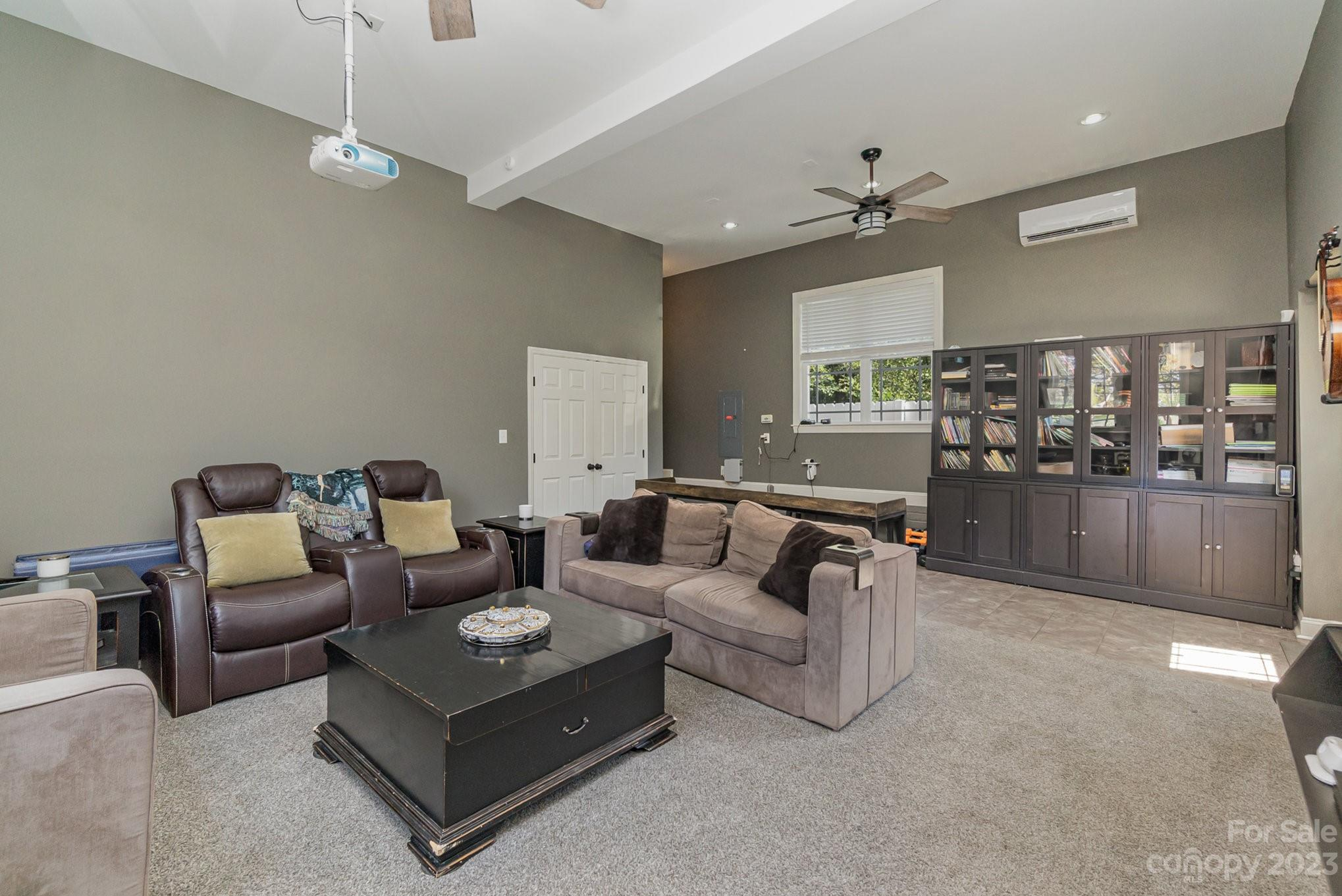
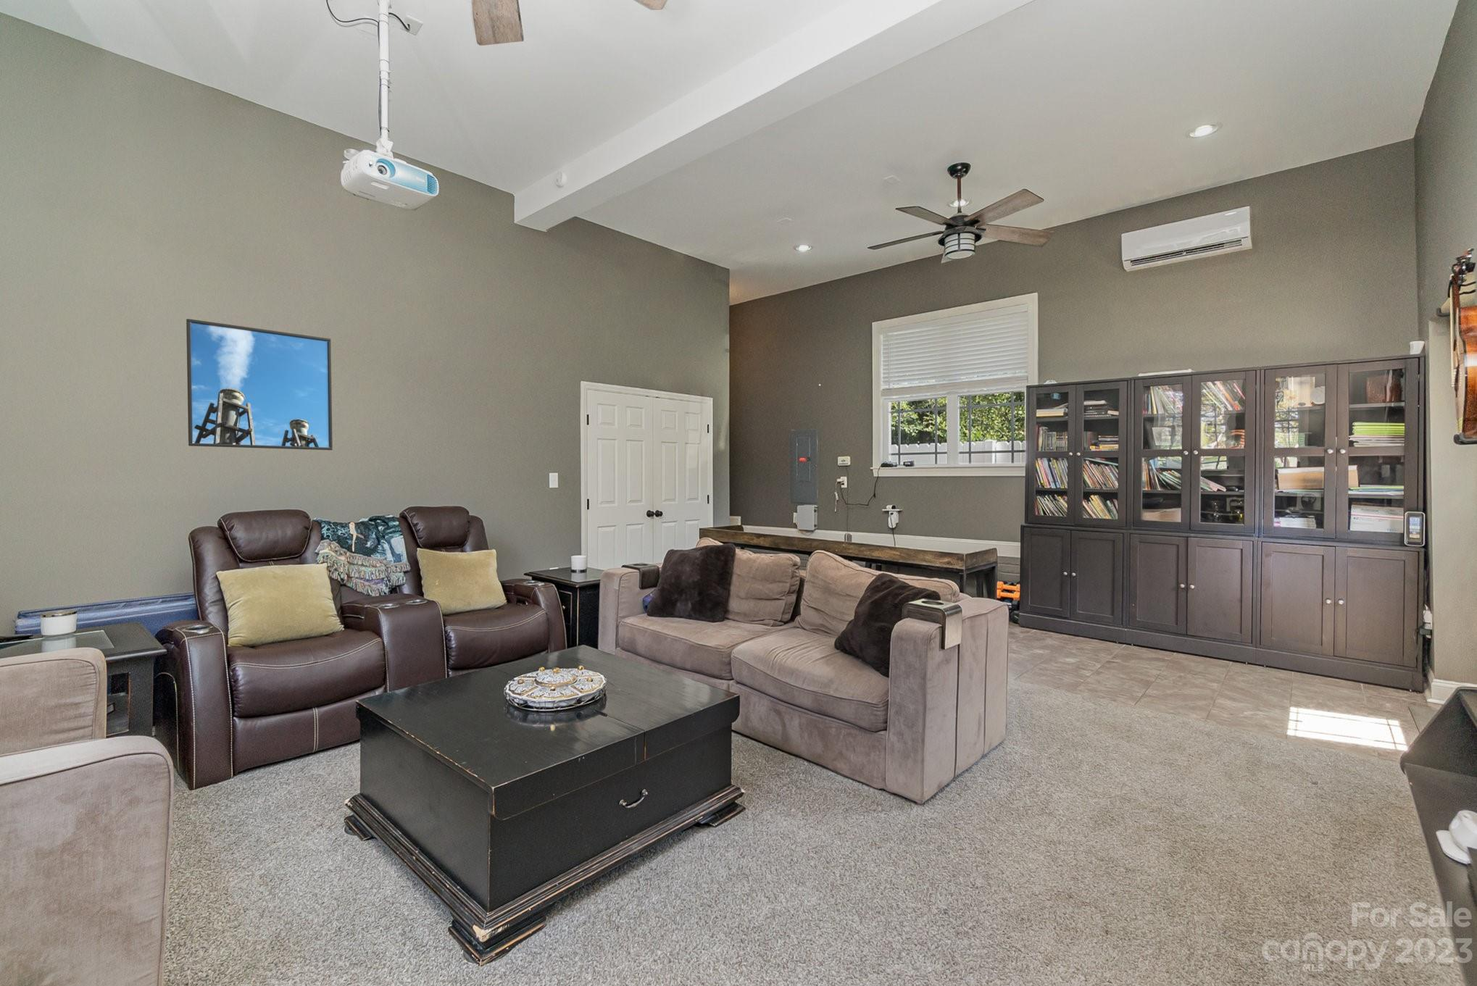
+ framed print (264, 388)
